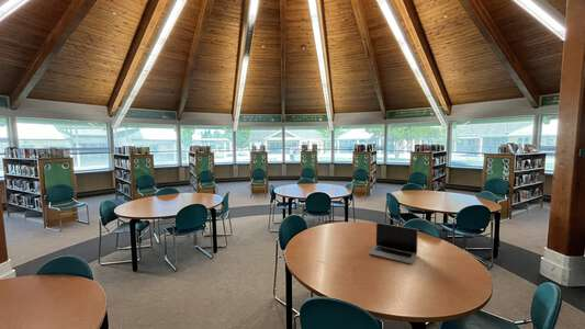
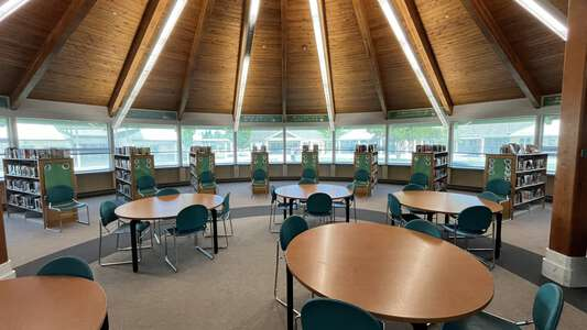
- laptop (392, 241)
